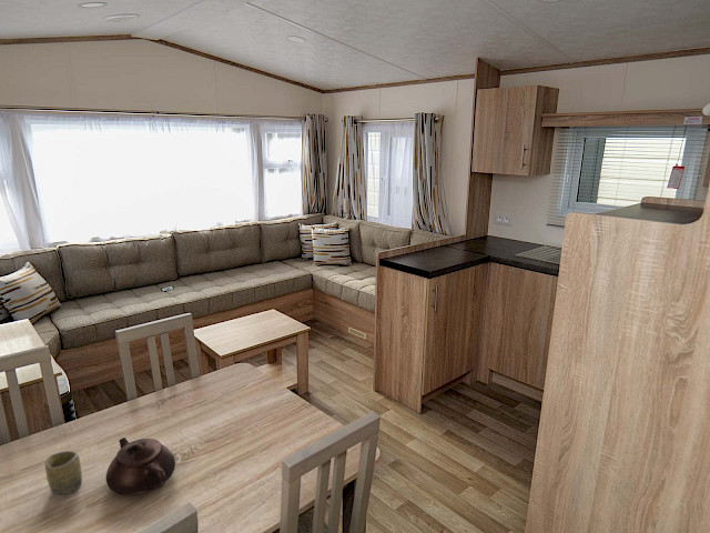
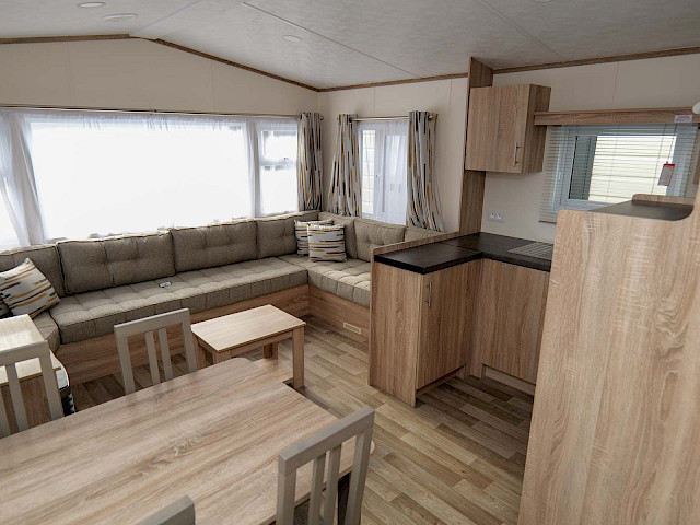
- cup (64, 472)
- teapot (140, 462)
